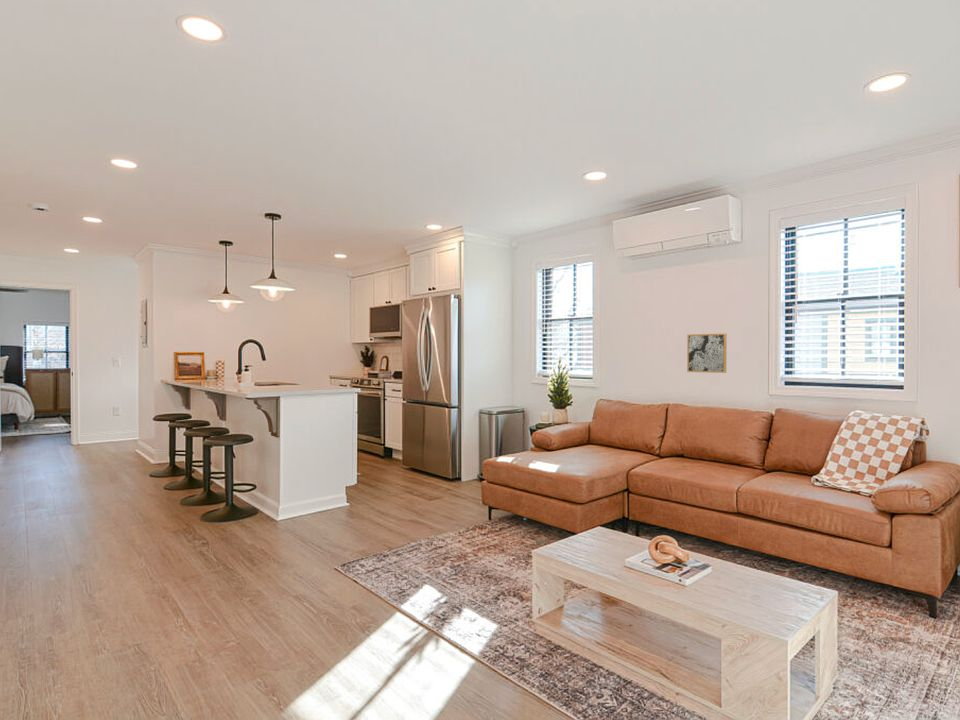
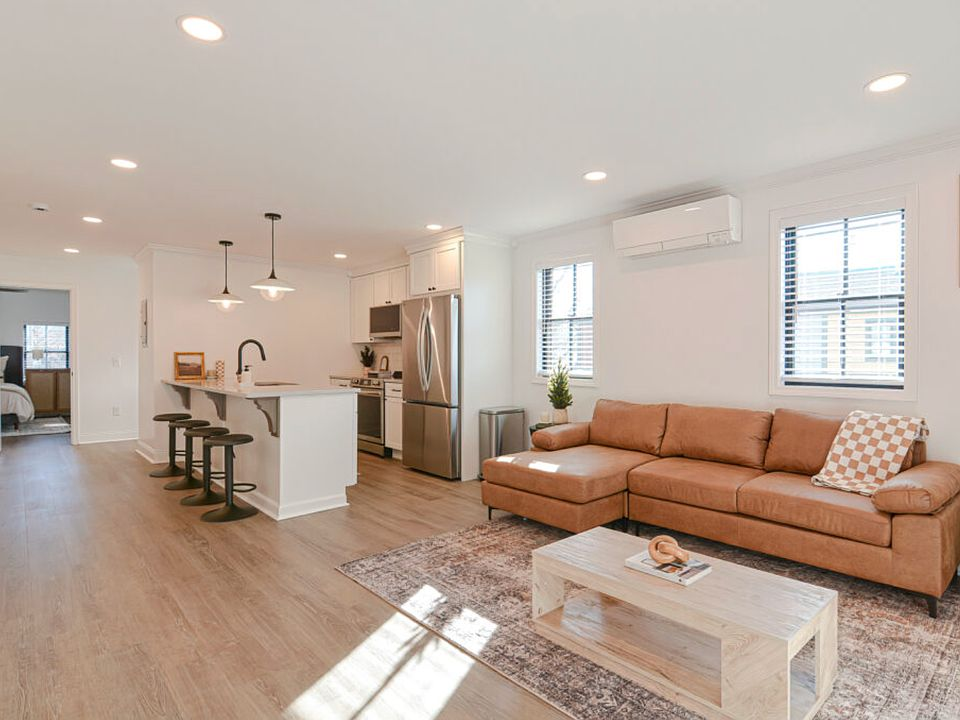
- wall art (706, 353)
